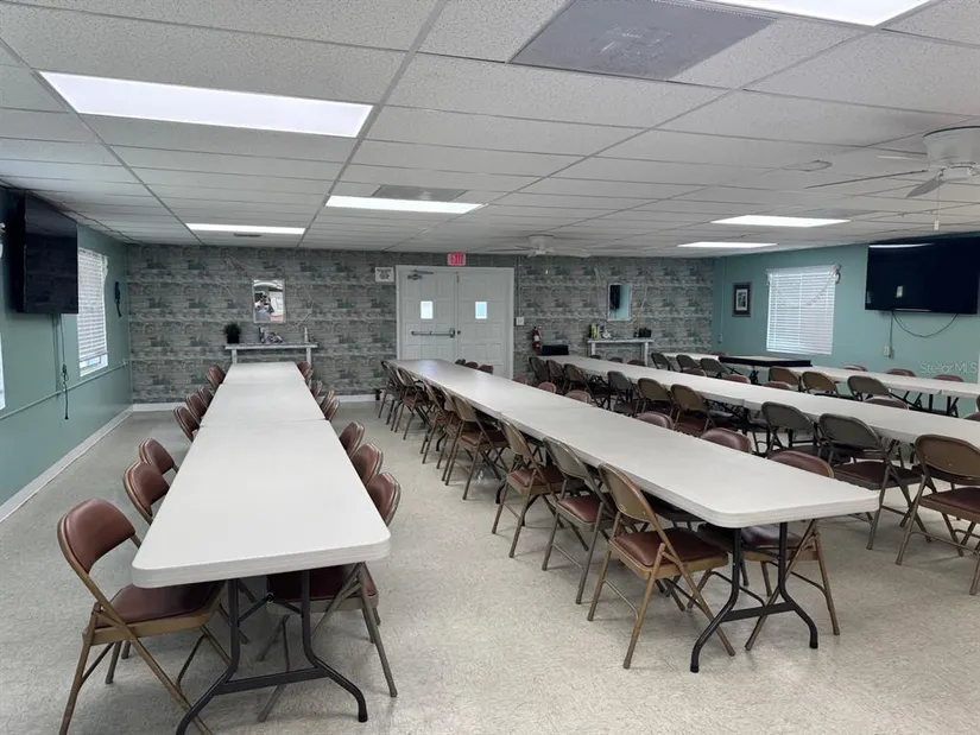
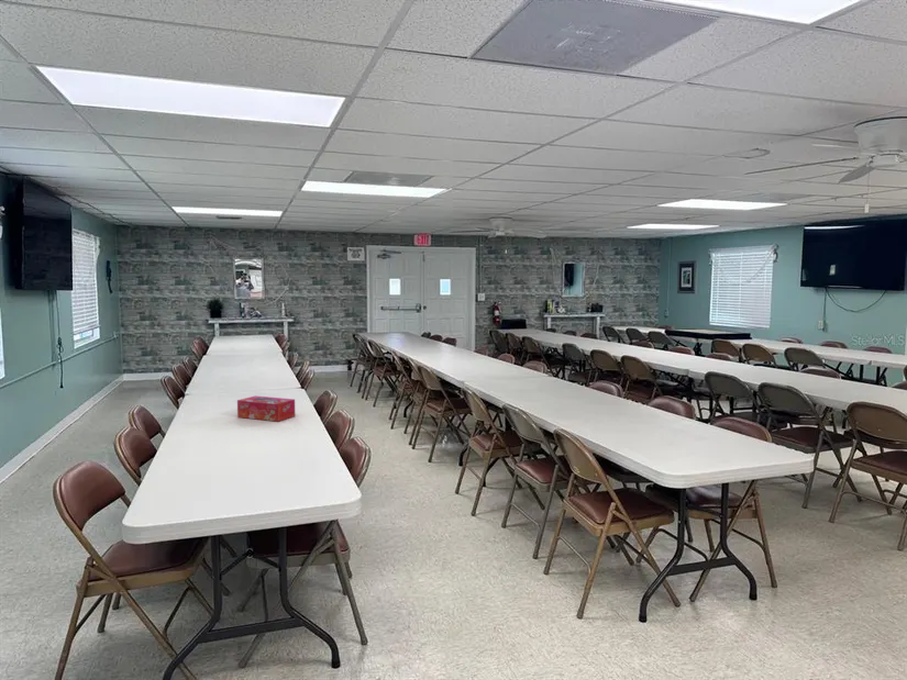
+ tissue box (266, 408)
